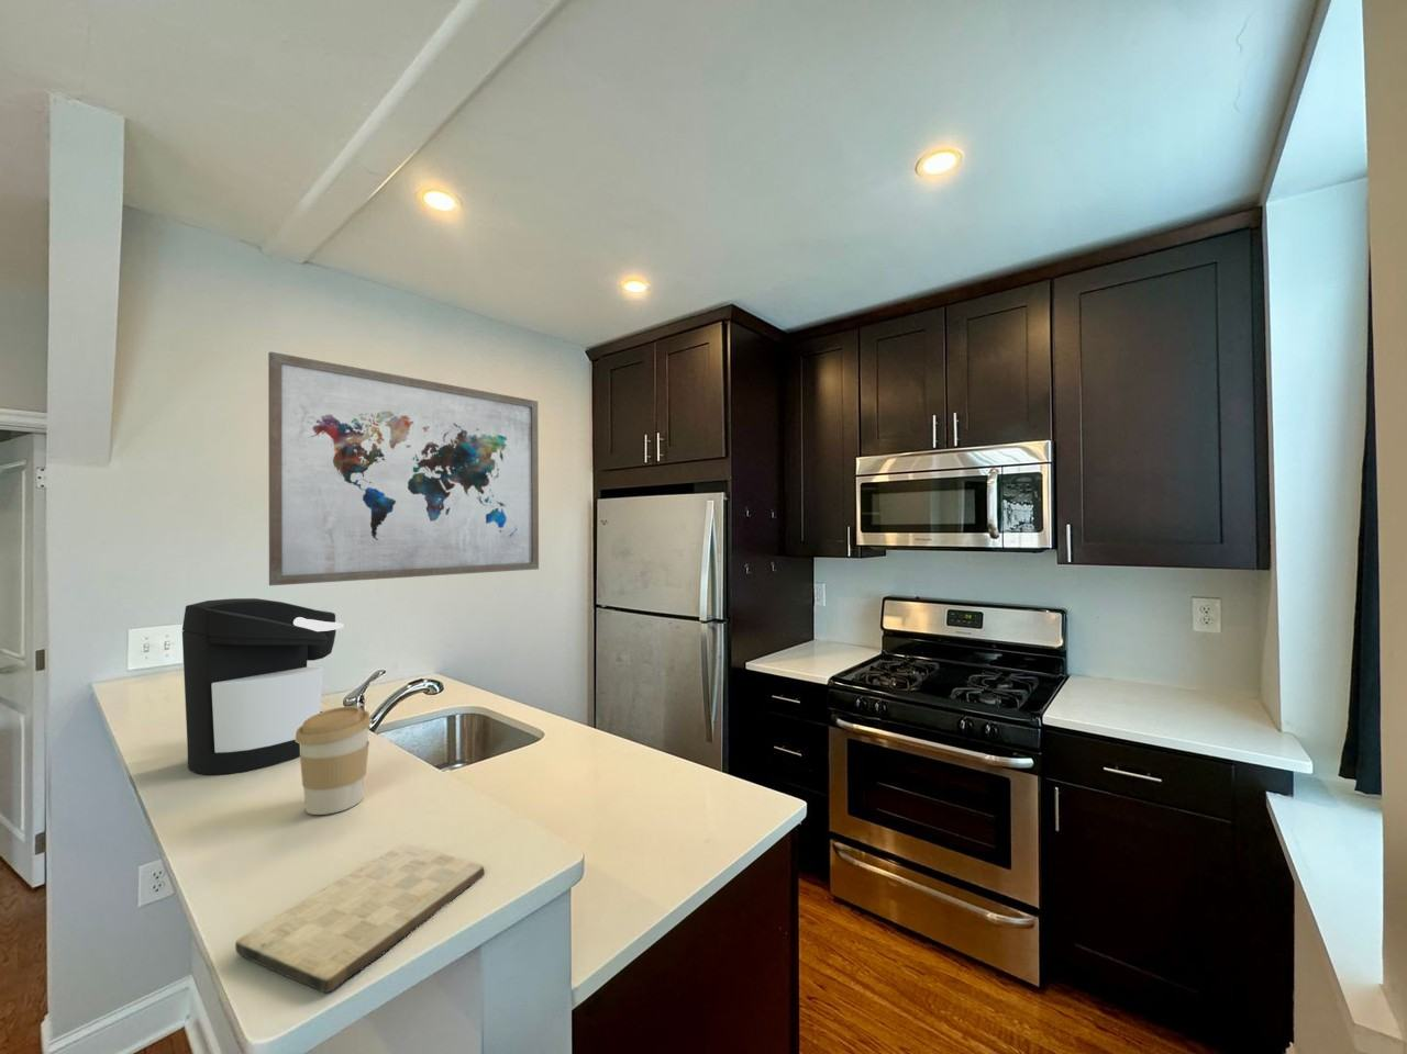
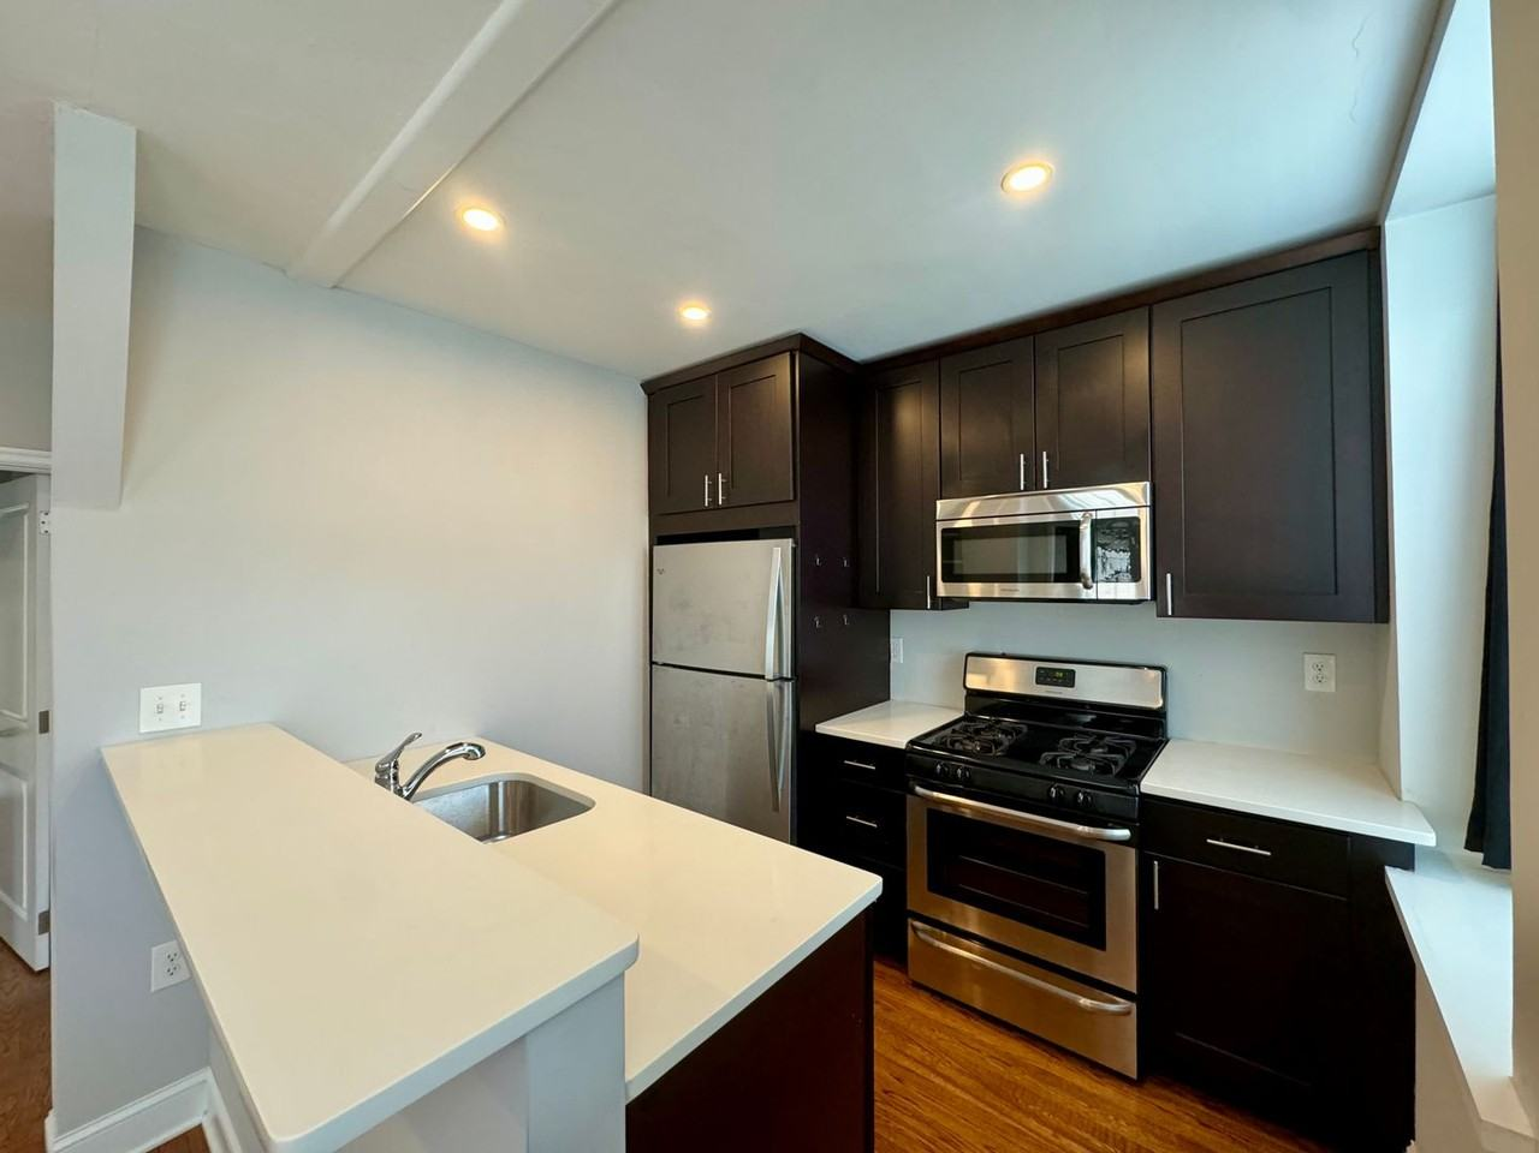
- wall art (425, 477)
- cutting board (371, 905)
- coffee cup (335, 757)
- coffee maker (271, 671)
